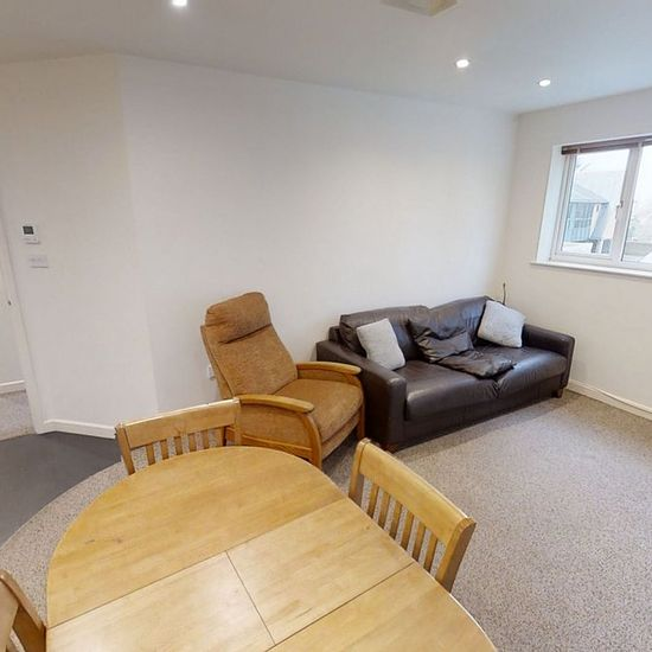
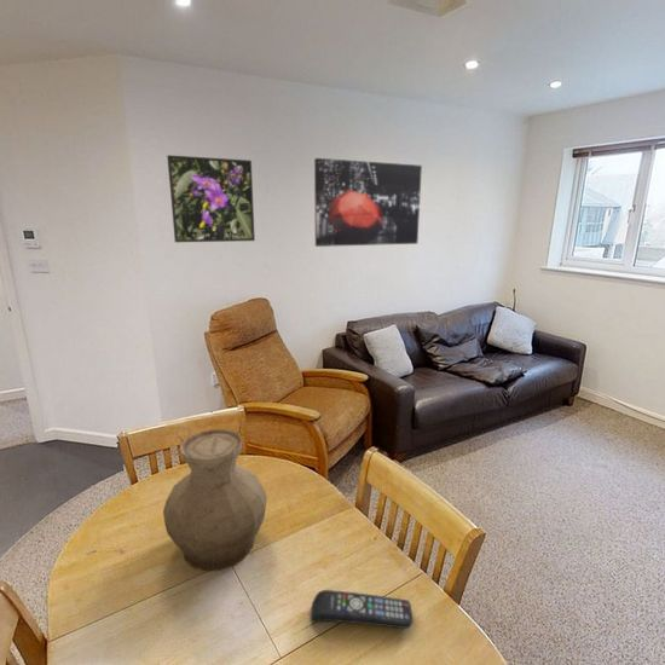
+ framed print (213, 201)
+ vase (215, 495)
+ remote control (360, 609)
+ wall art (370, 204)
